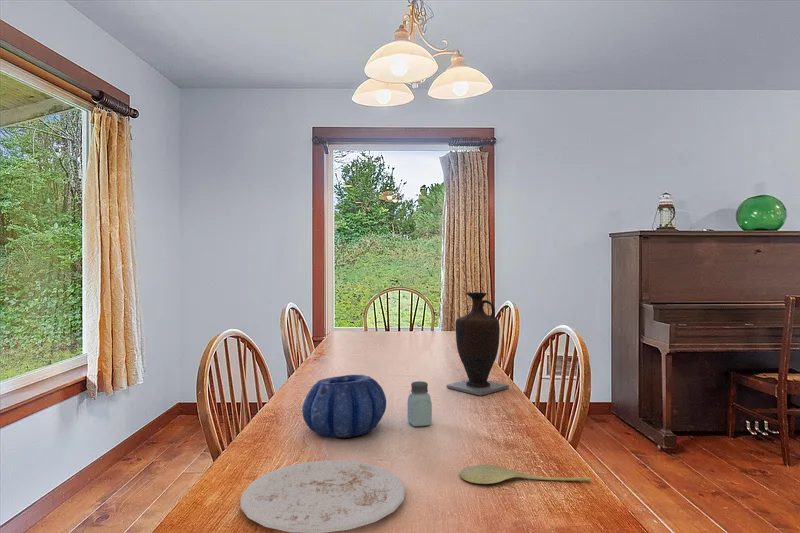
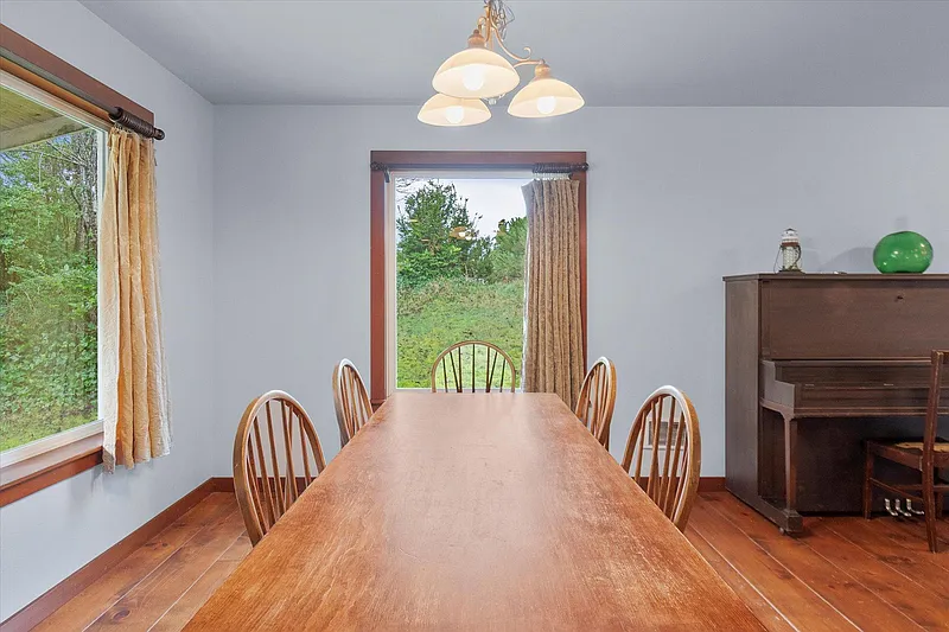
- saltshaker (419, 403)
- spoon (524, 475)
- vase (477, 340)
- decorative bowl (344, 403)
- plate (324, 493)
